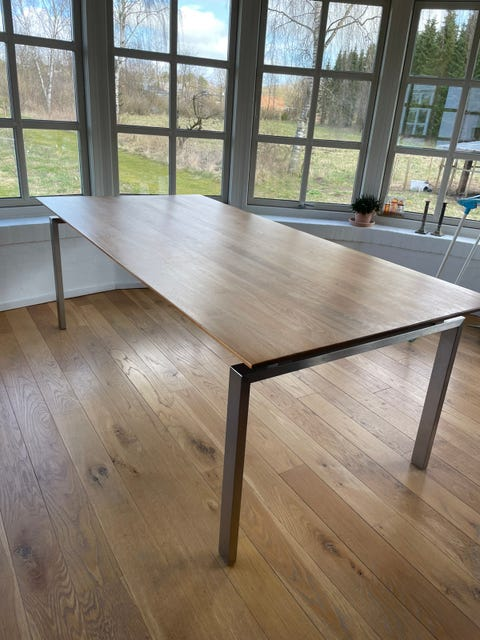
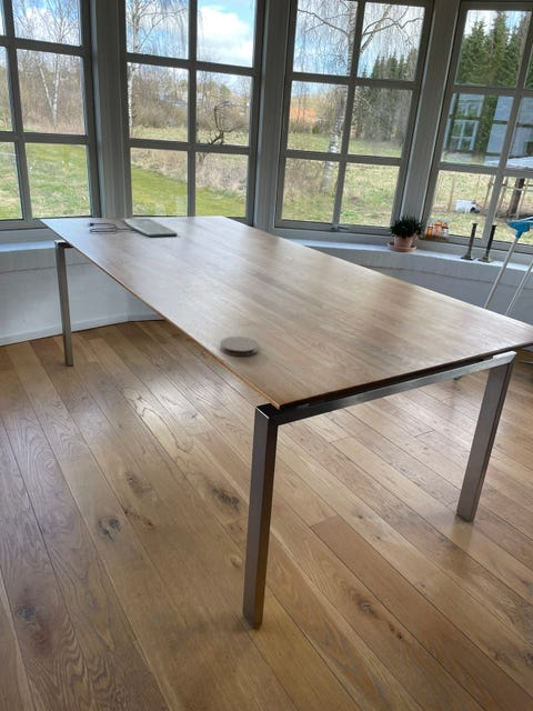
+ keyboard (125, 229)
+ coaster (239, 346)
